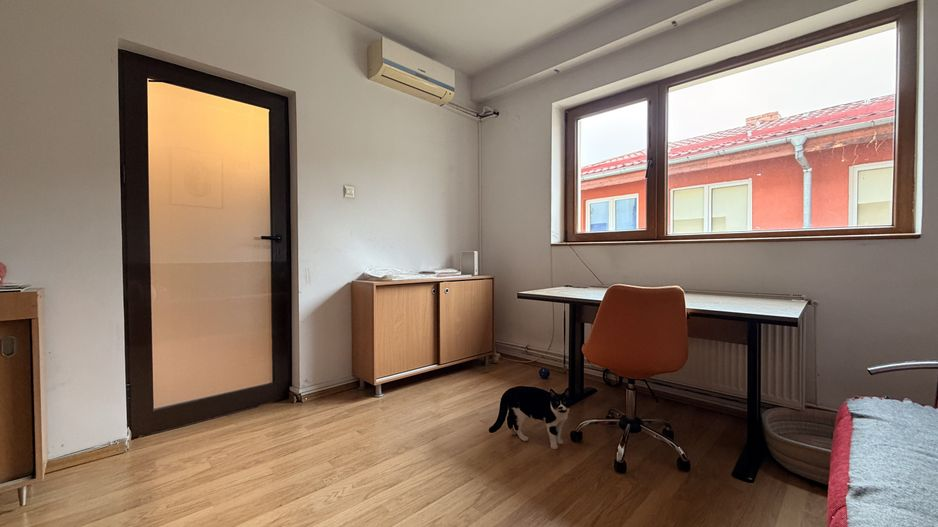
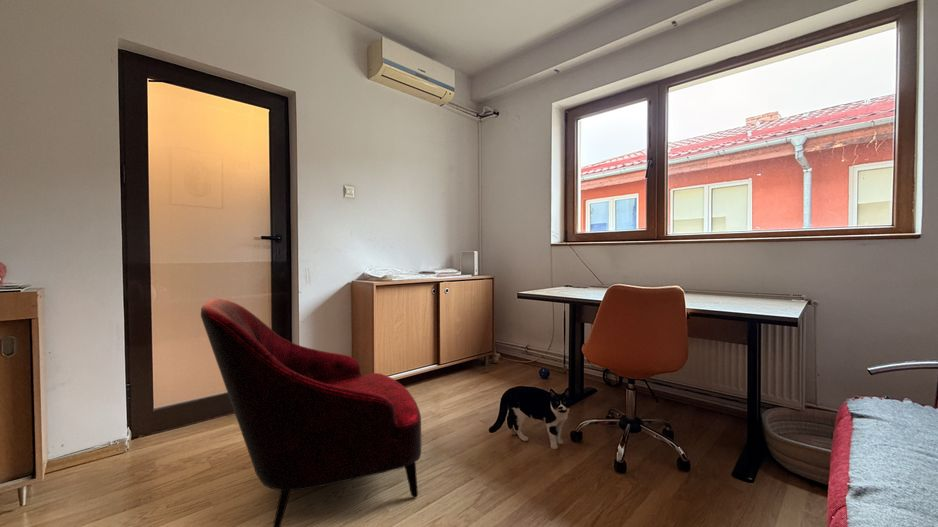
+ armchair (318, 388)
